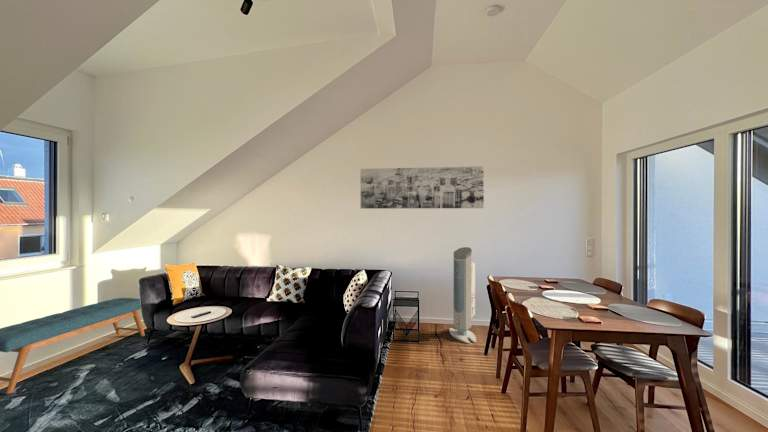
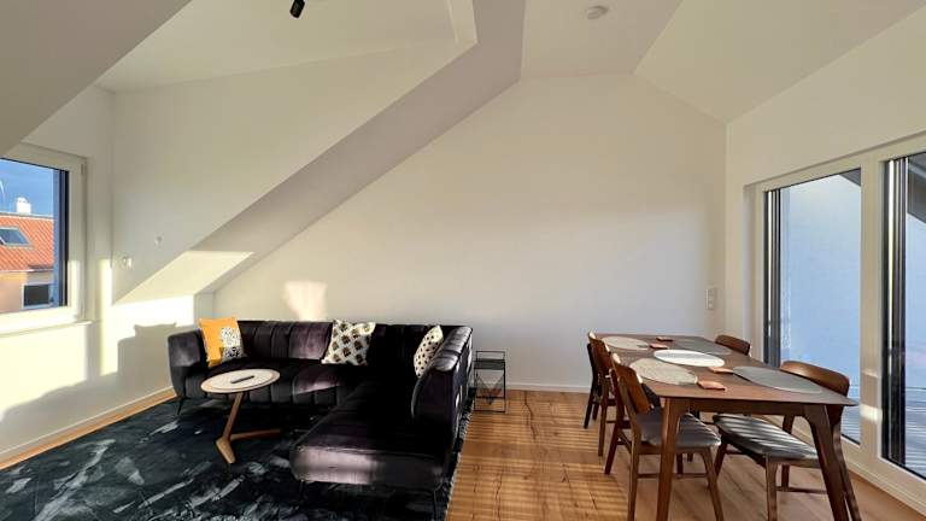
- bench (75, 335)
- wall art (420, 188)
- air purifier (462, 291)
